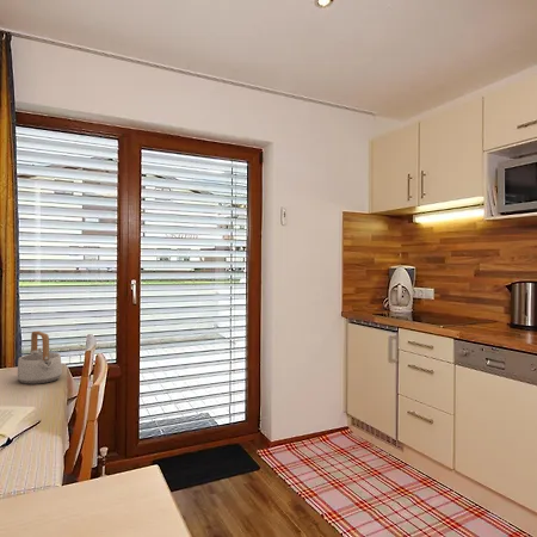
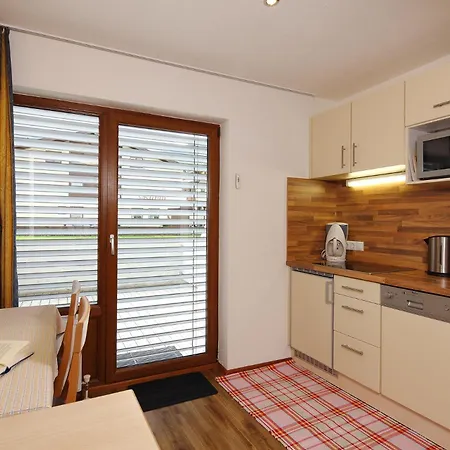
- teapot (41, 356)
